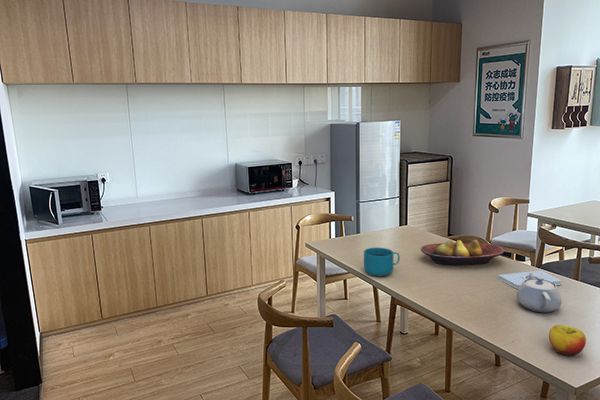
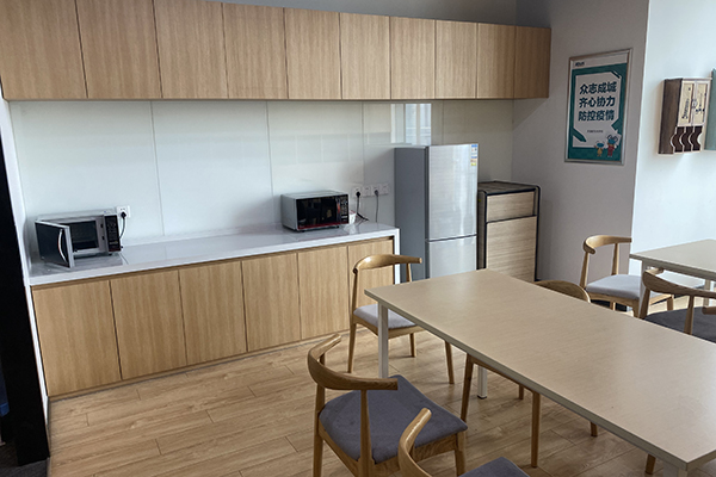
- teapot (537, 291)
- notepad (528, 278)
- cup (382, 261)
- apple (566, 340)
- fruit bowl (462, 250)
